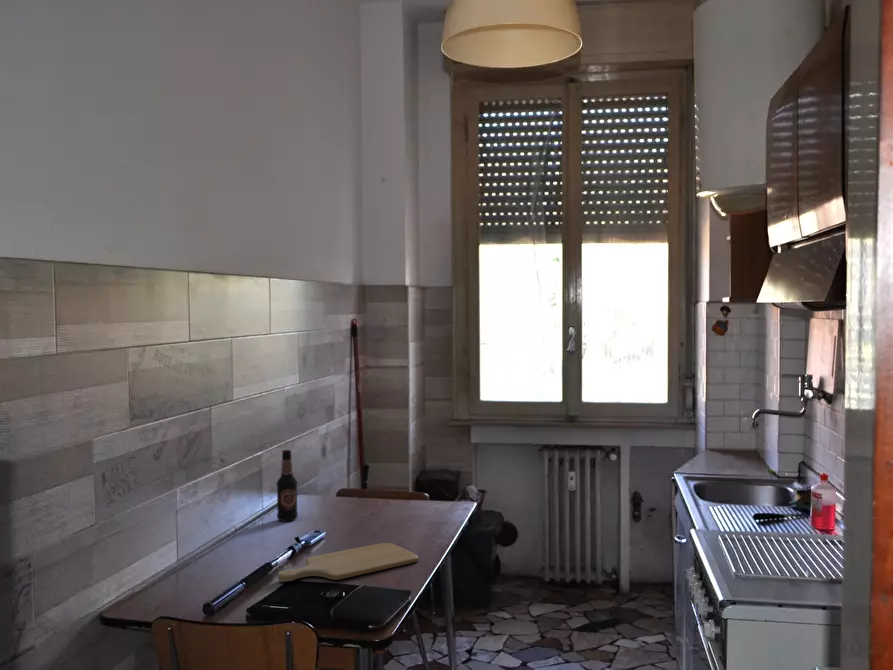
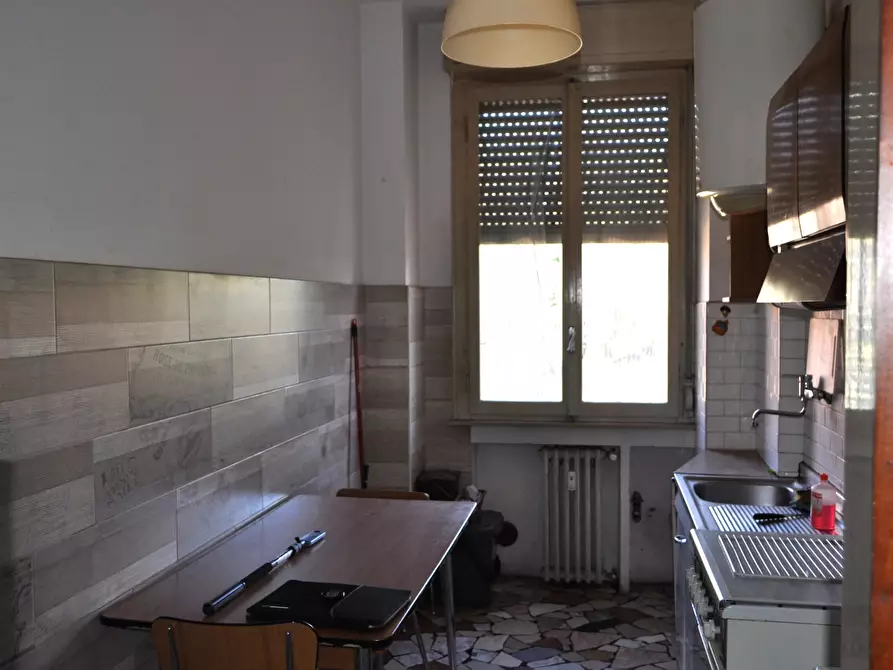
- bottle (287, 484)
- chopping board (344, 563)
